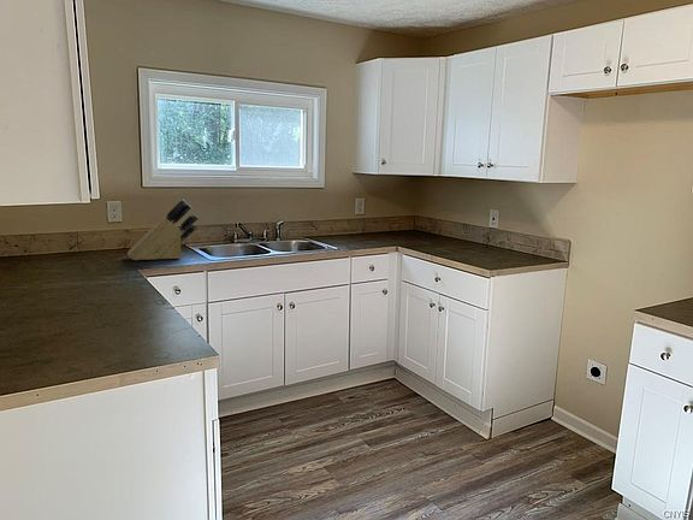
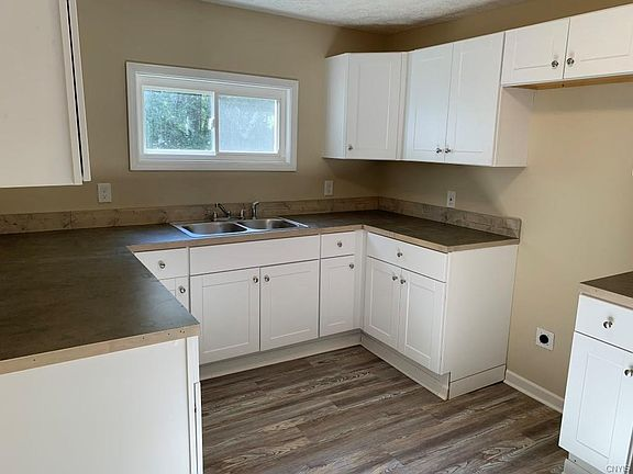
- knife block (162, 229)
